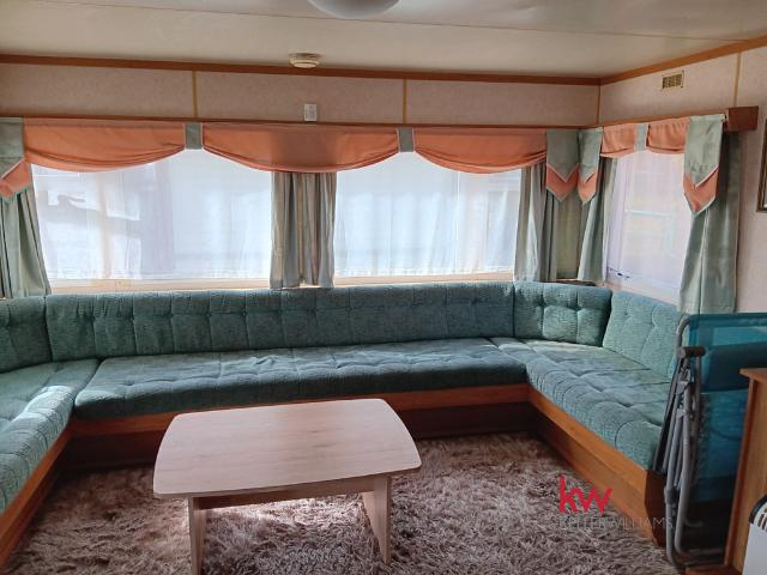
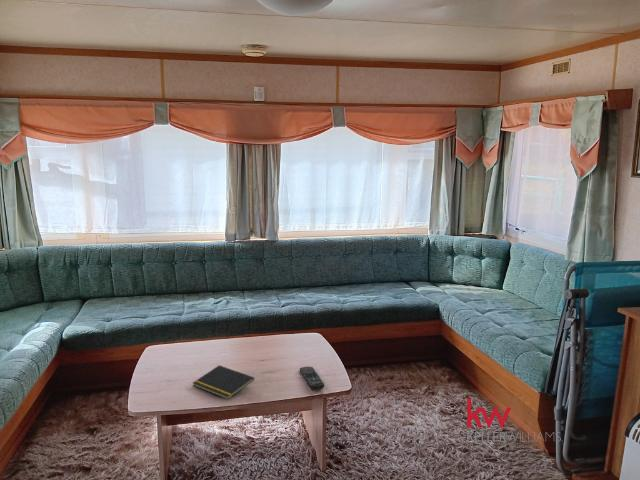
+ remote control (311, 377)
+ notepad (223, 381)
